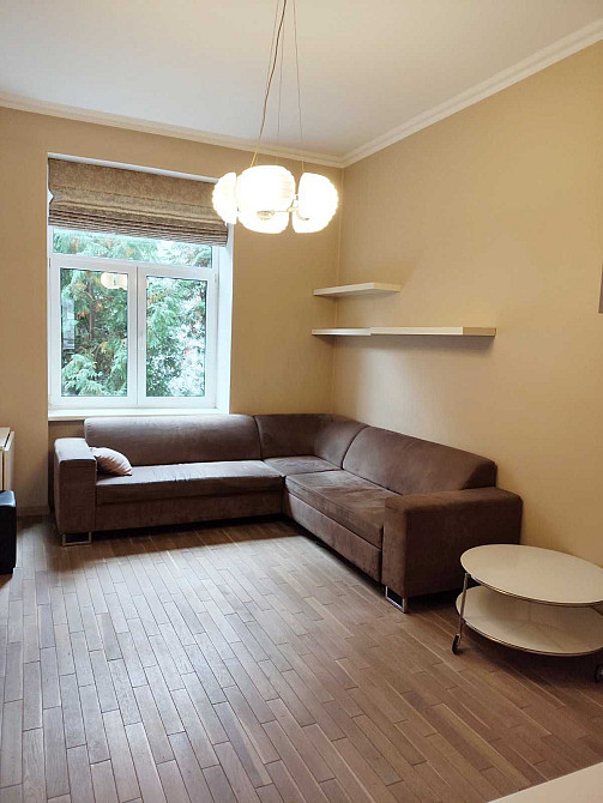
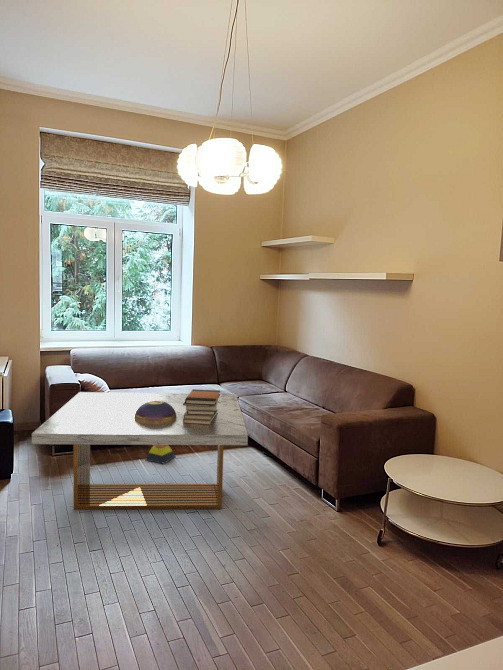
+ coffee table (151, 444)
+ decorative bowl (155, 409)
+ book stack (202, 405)
+ stacking toy (160, 445)
